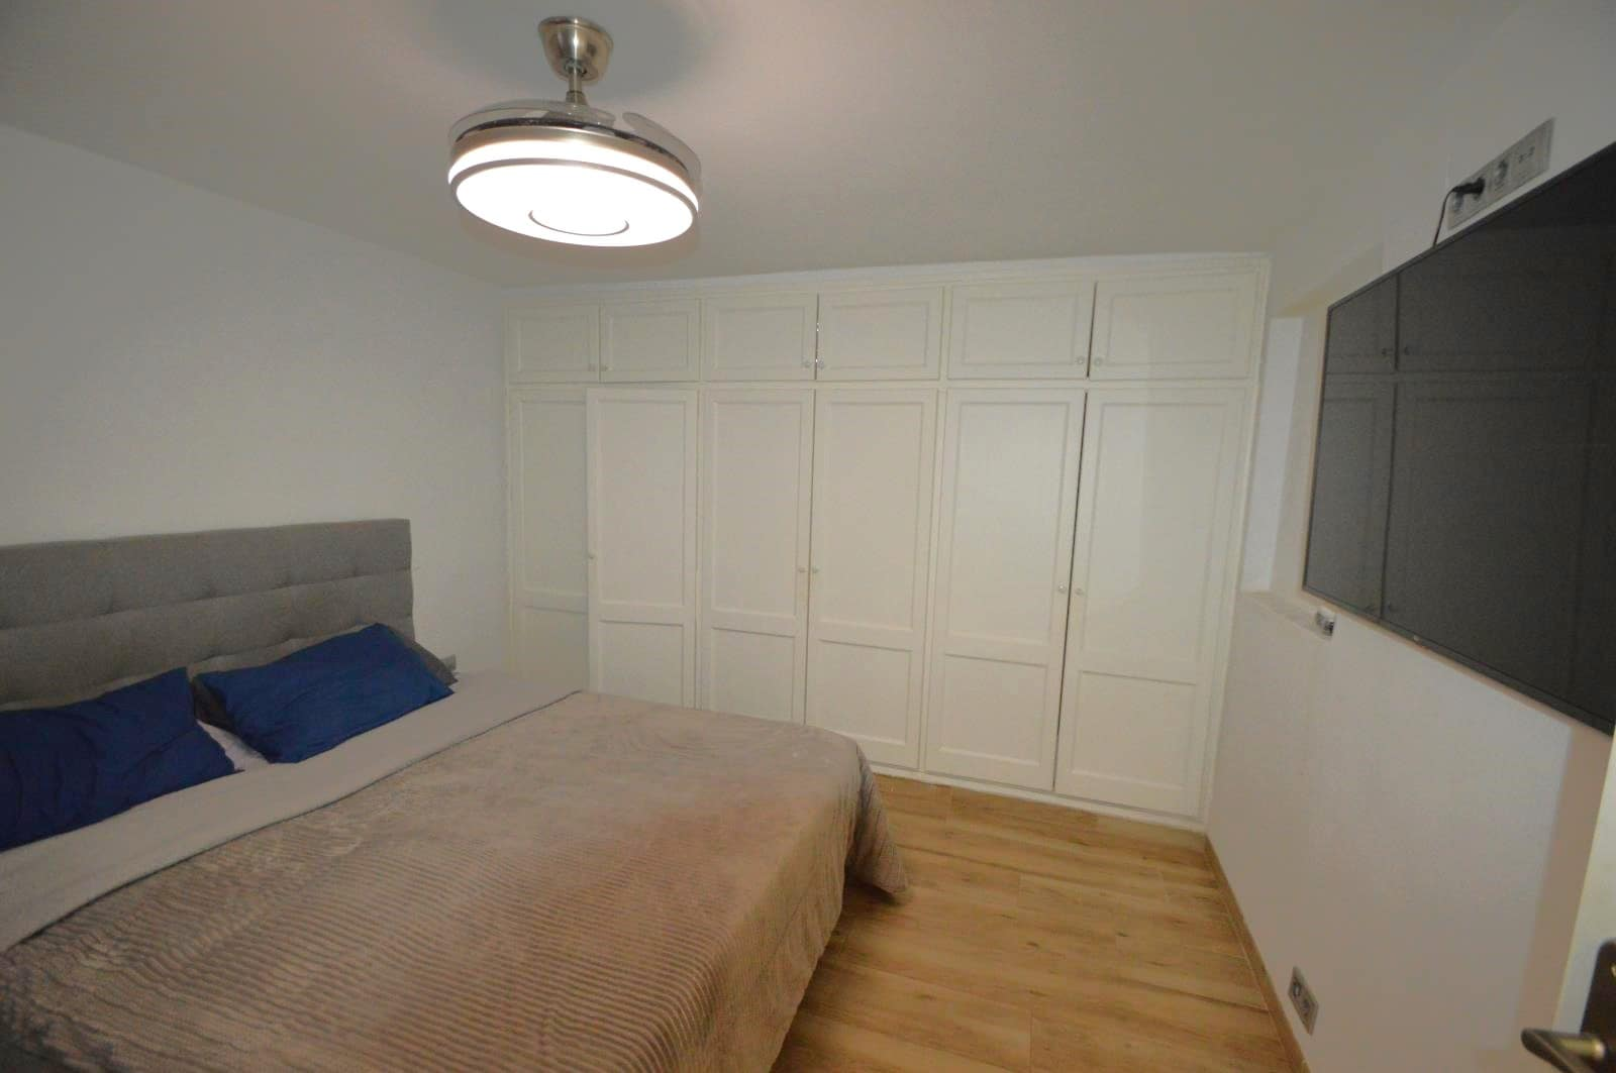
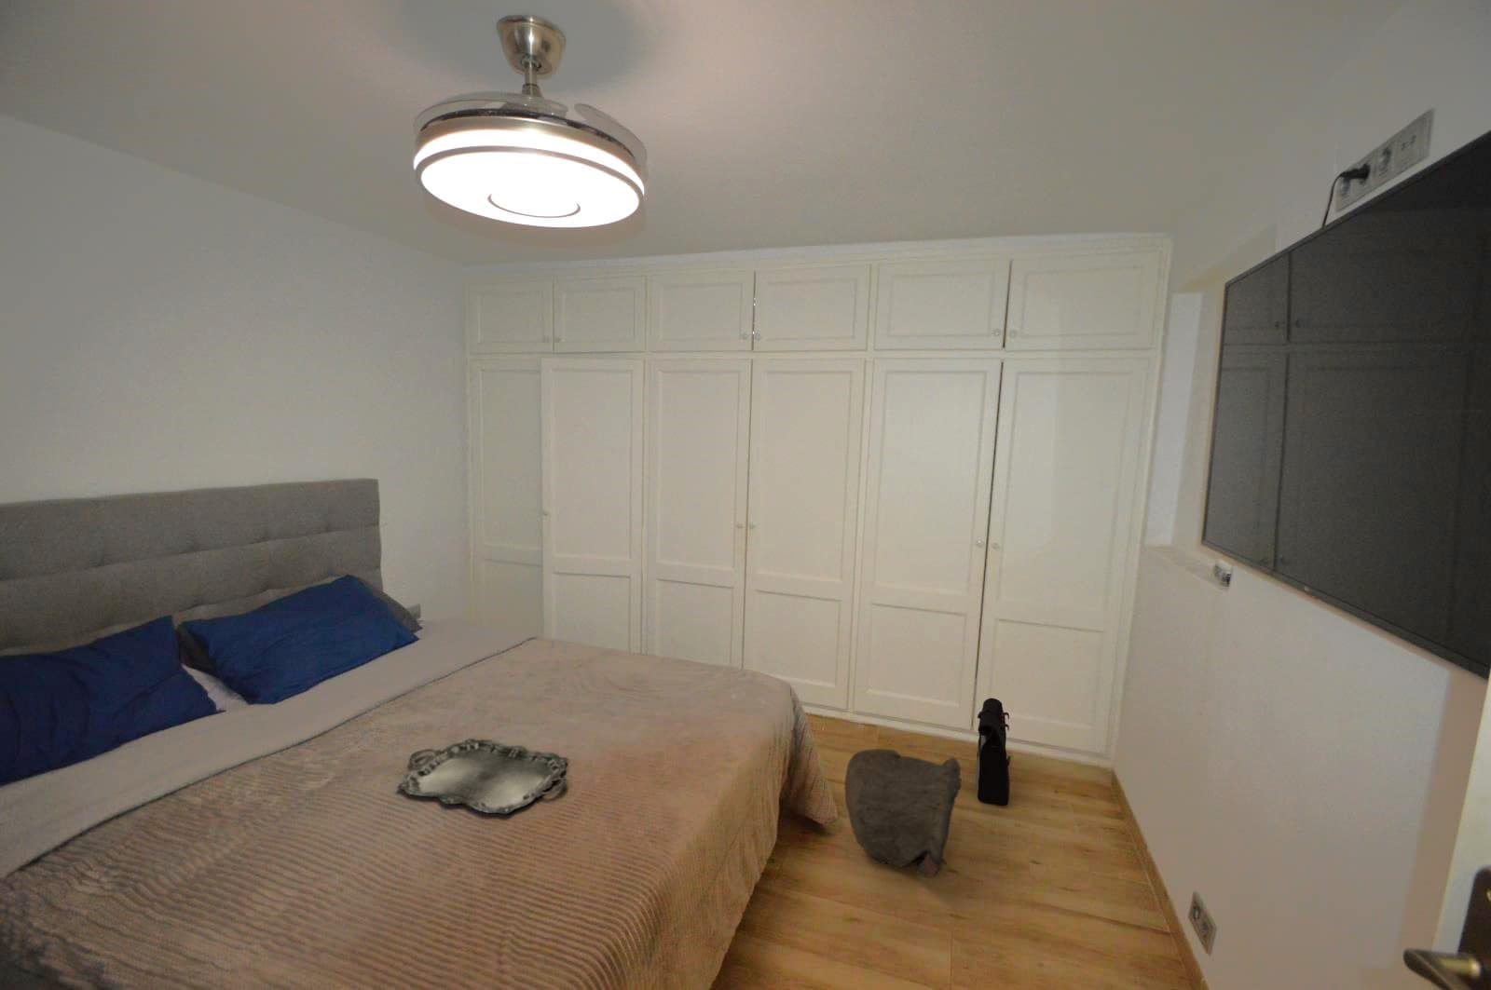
+ serving tray (486, 772)
+ bag (904, 802)
+ backpack (994, 744)
